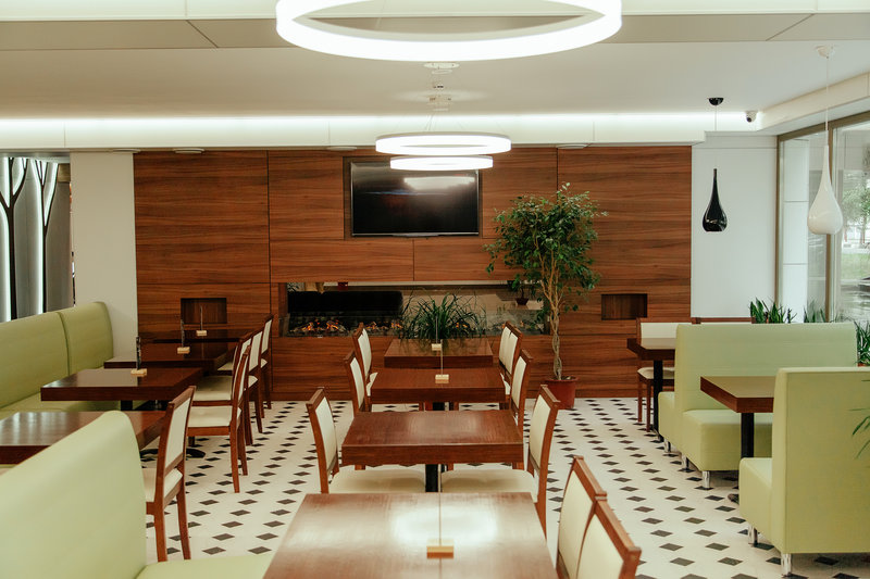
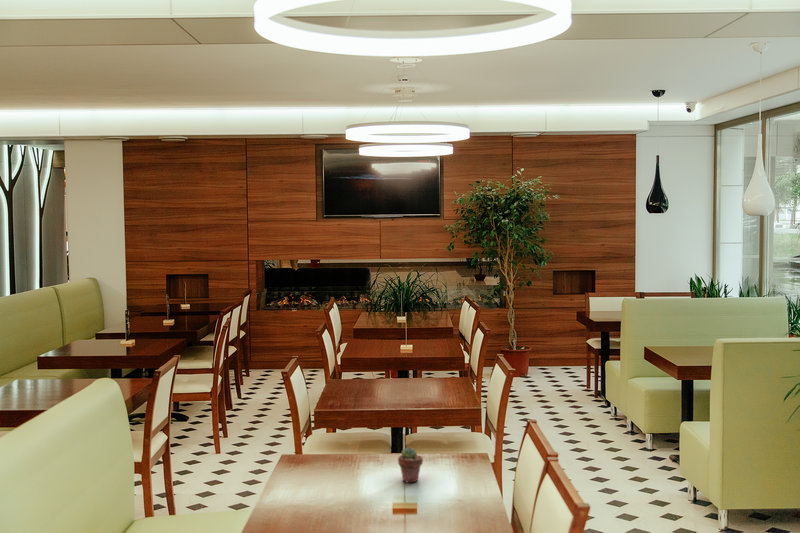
+ potted succulent (410, 463)
